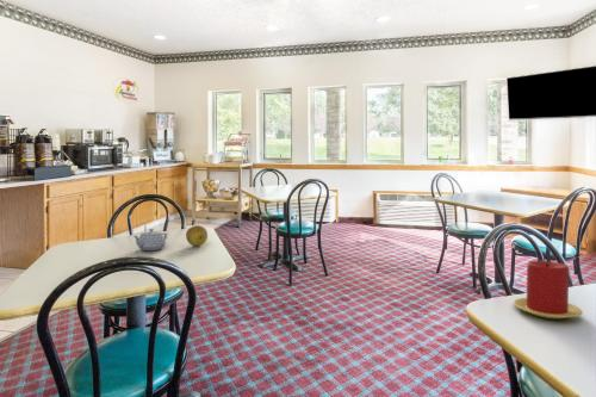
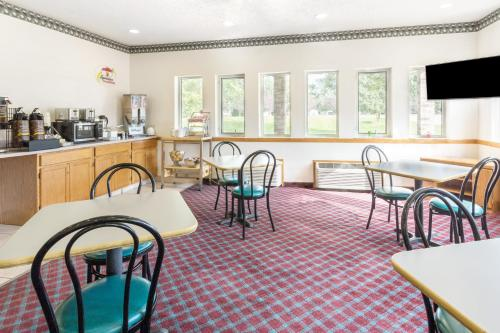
- teapot (150, 238)
- candle (546, 287)
- fruit (197, 235)
